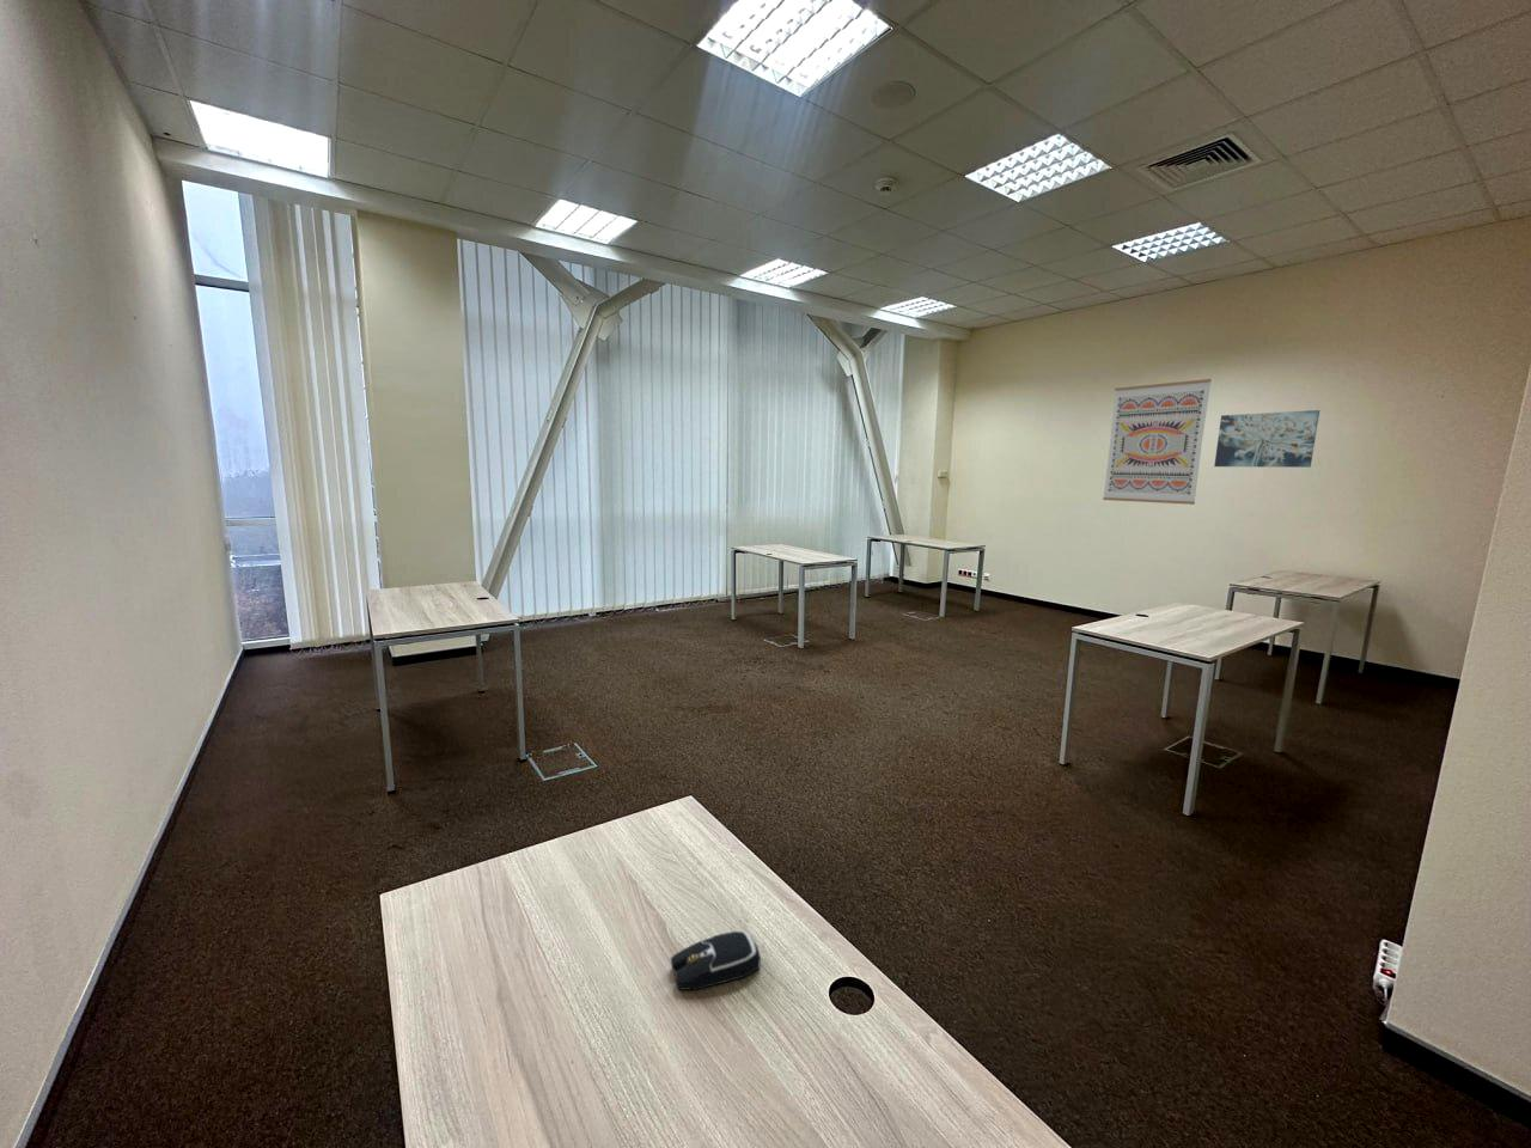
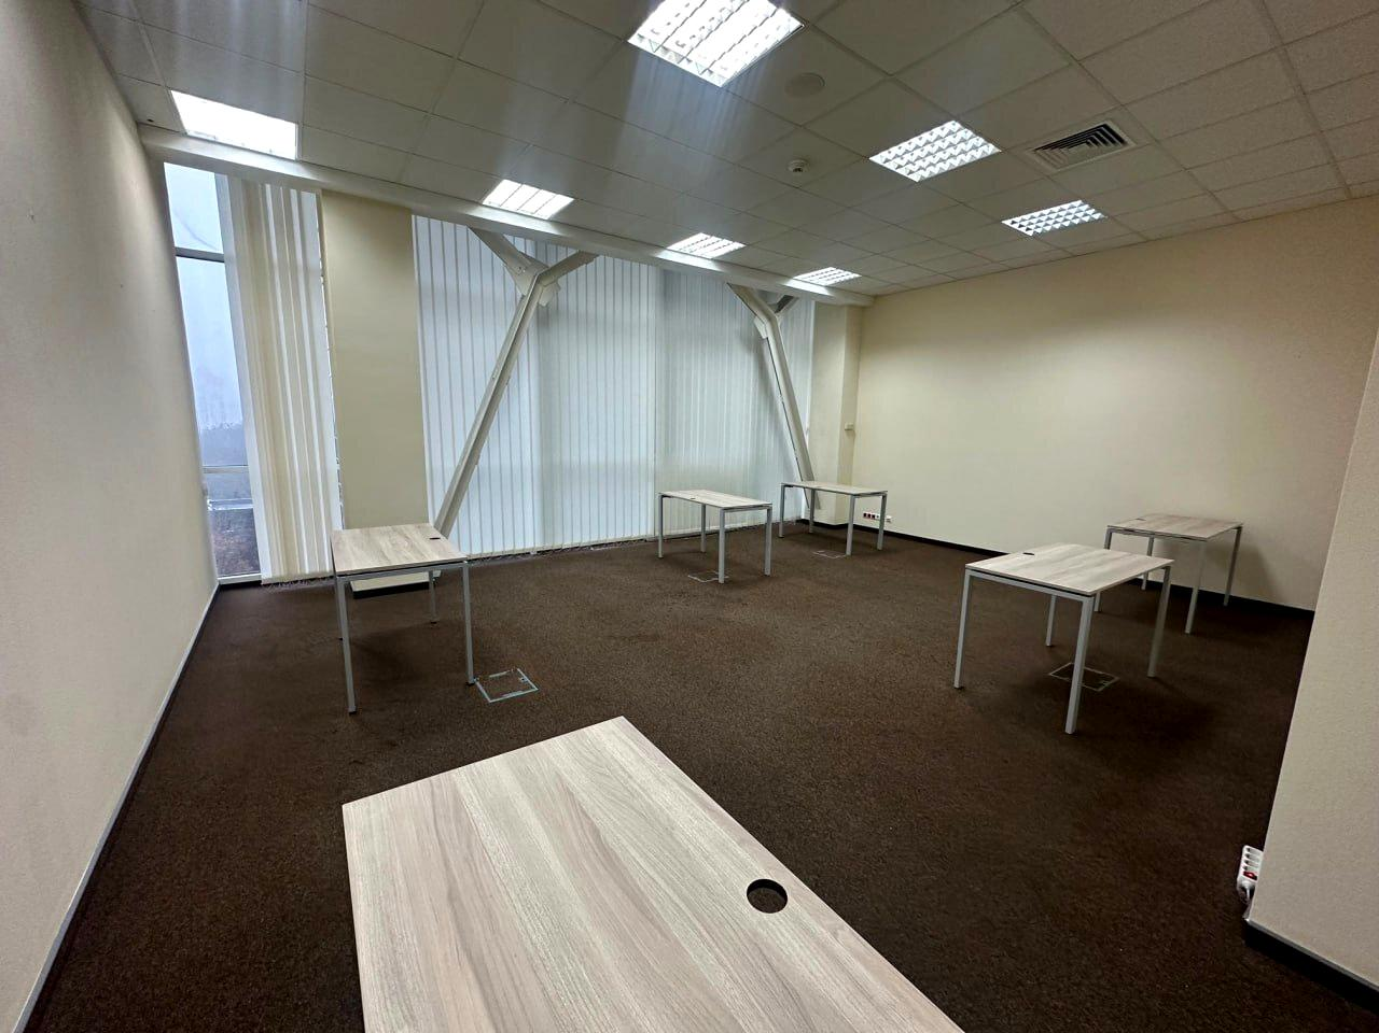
- wall art (1152, 444)
- computer mouse (716, 956)
- wall art (1263, 440)
